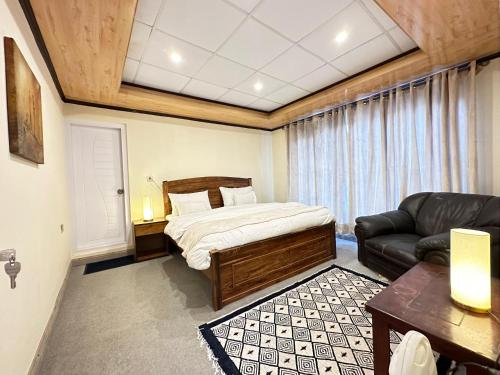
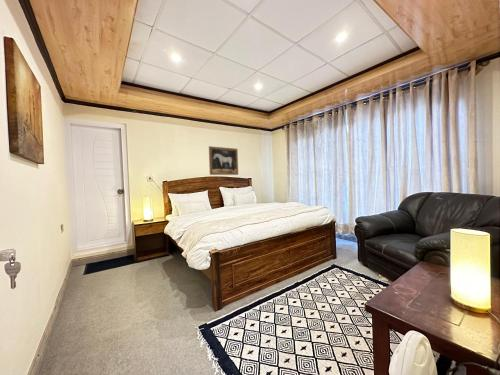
+ wall art (224, 161)
